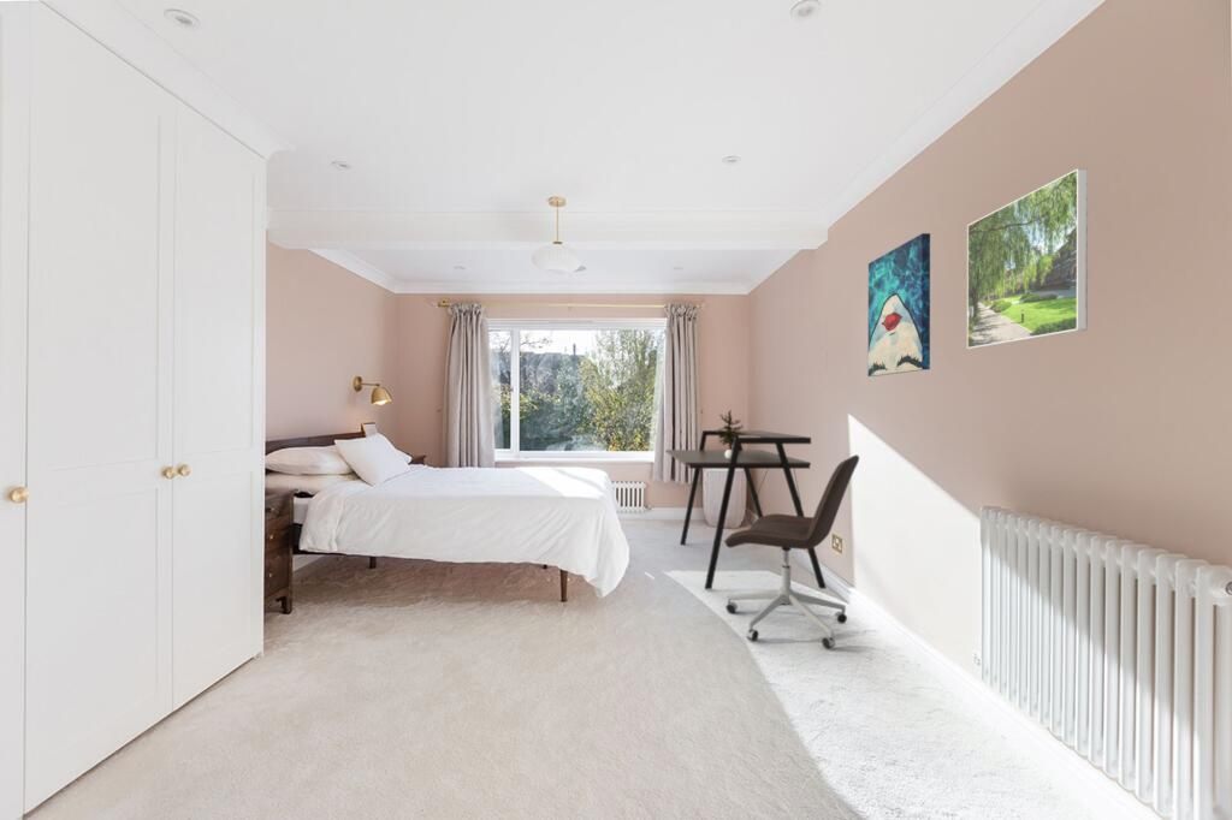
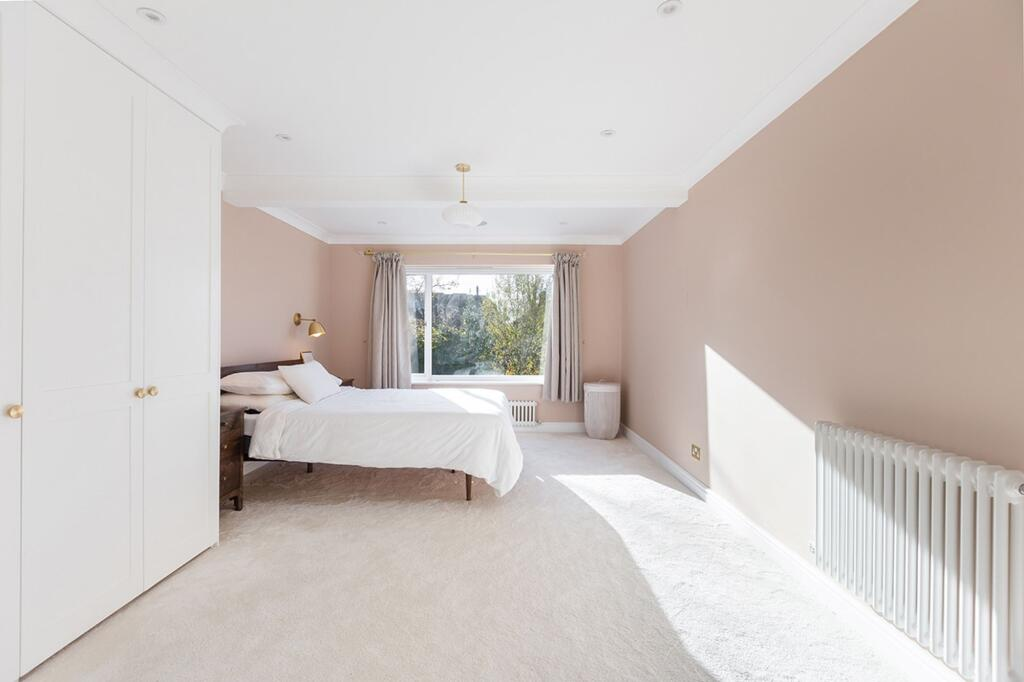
- potted plant (729, 434)
- office chair (787, 539)
- wall art (895, 311)
- desk (729, 497)
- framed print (1019, 271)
